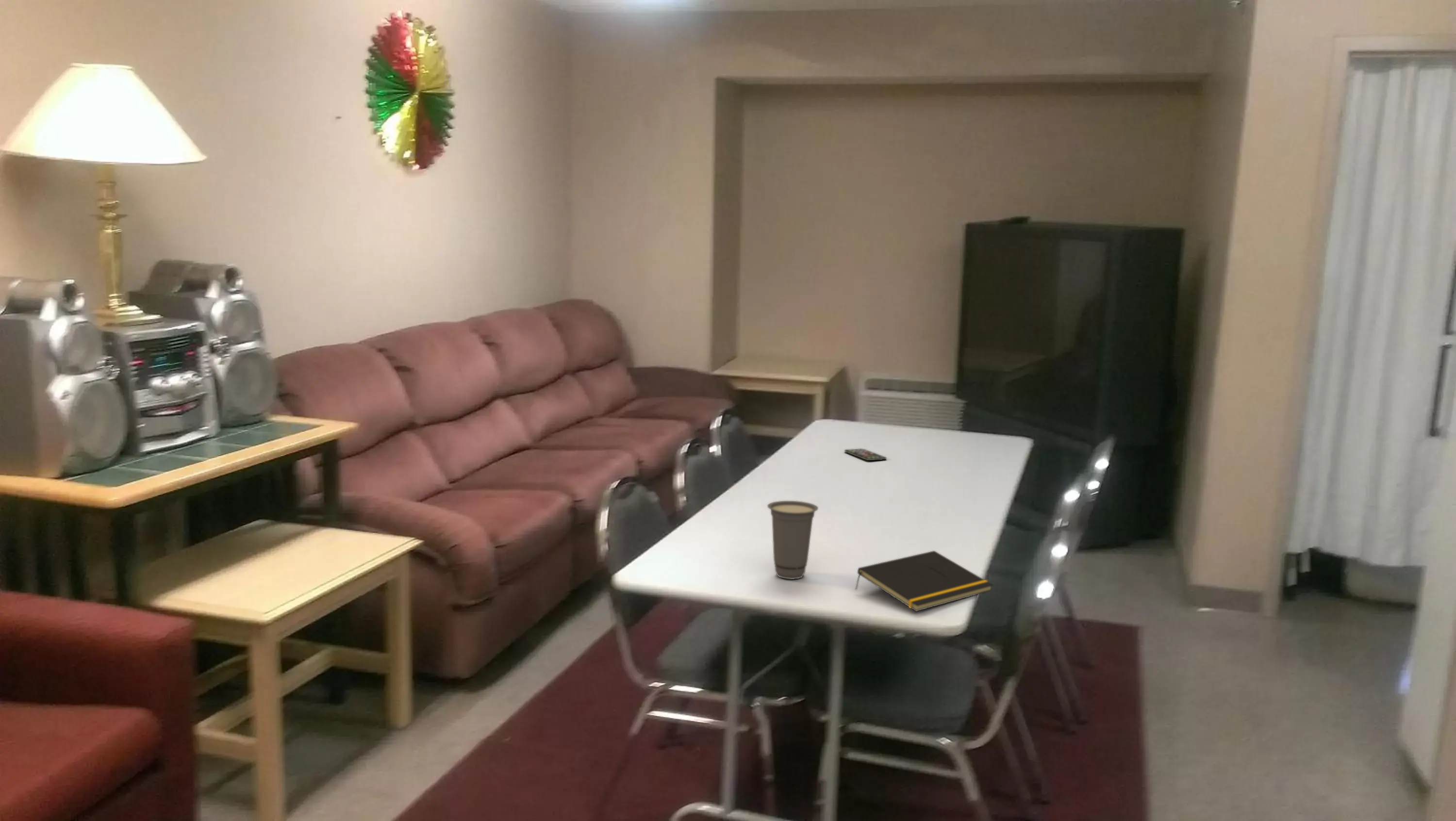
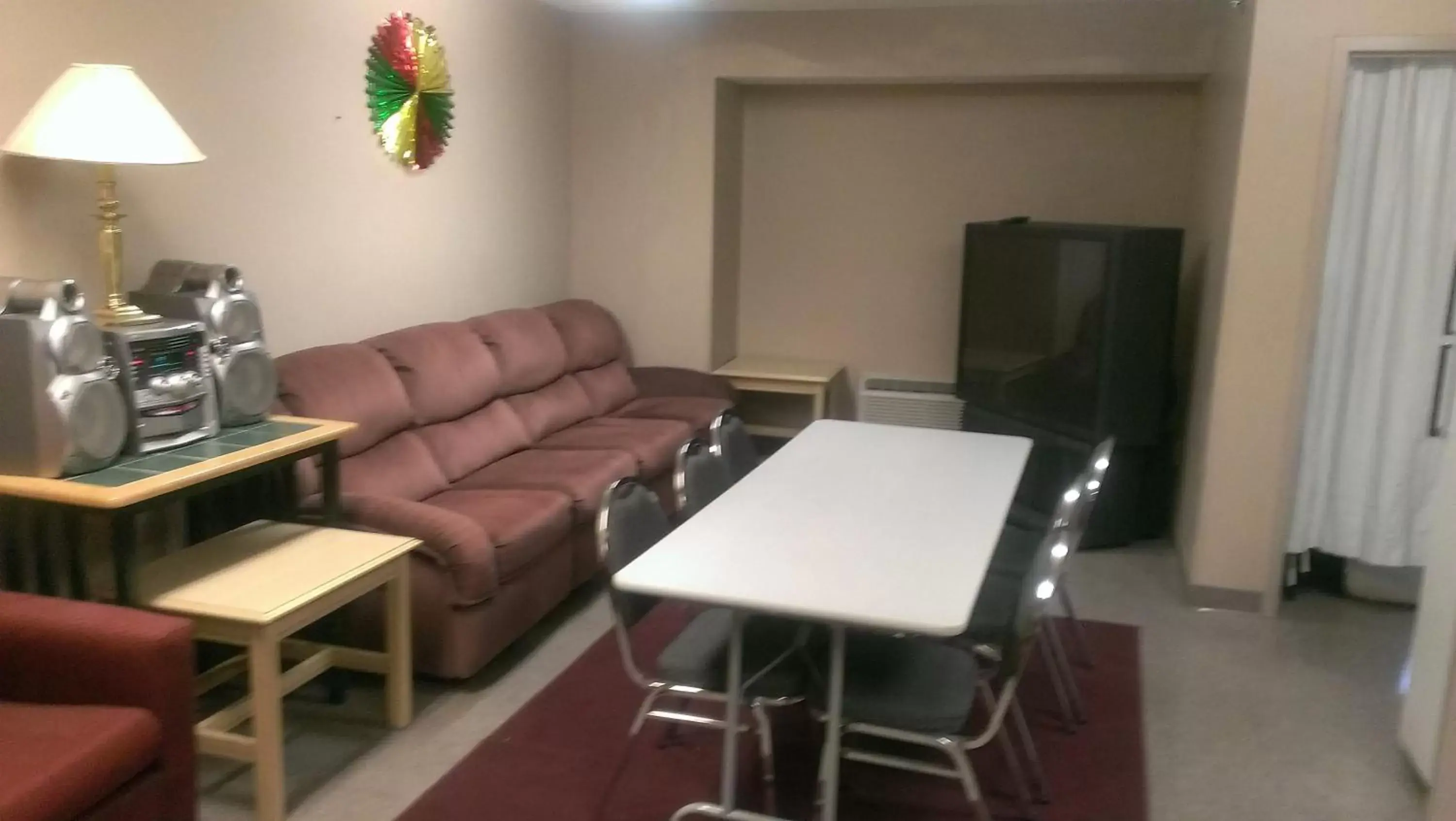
- cup (791, 541)
- notepad (925, 579)
- smartphone (865, 454)
